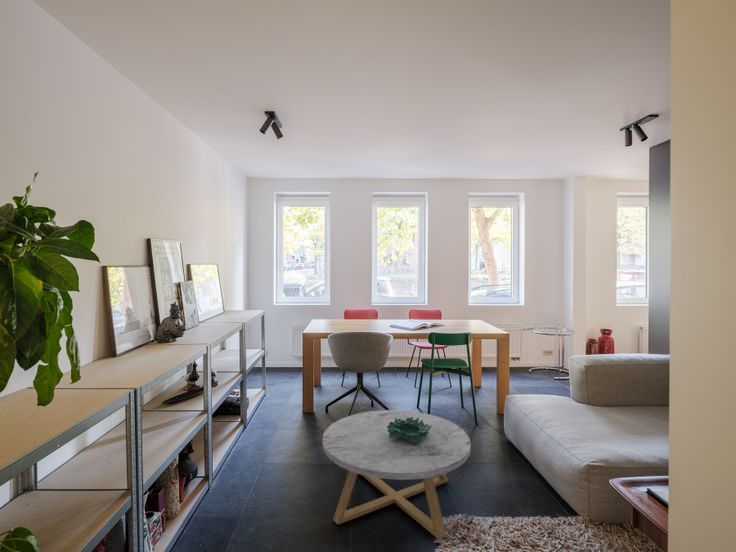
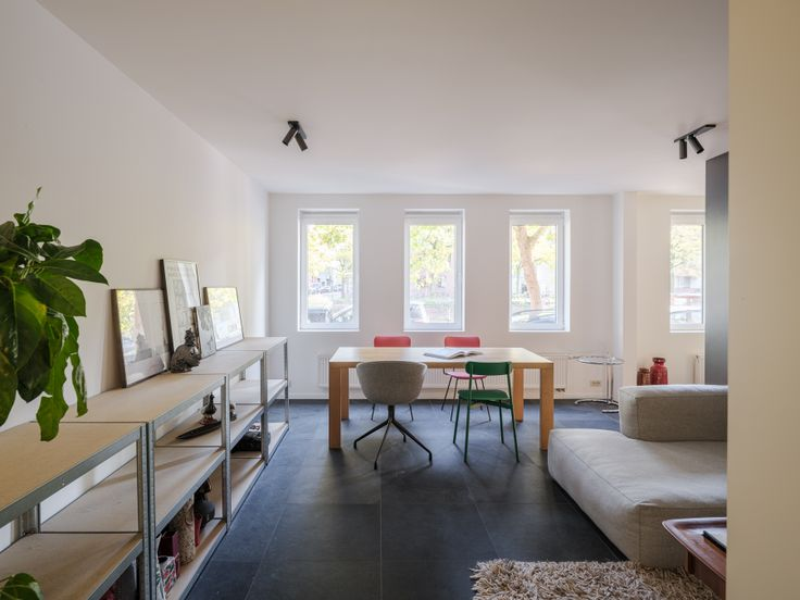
- decorative bowl (409, 429)
- coffee table (395, 467)
